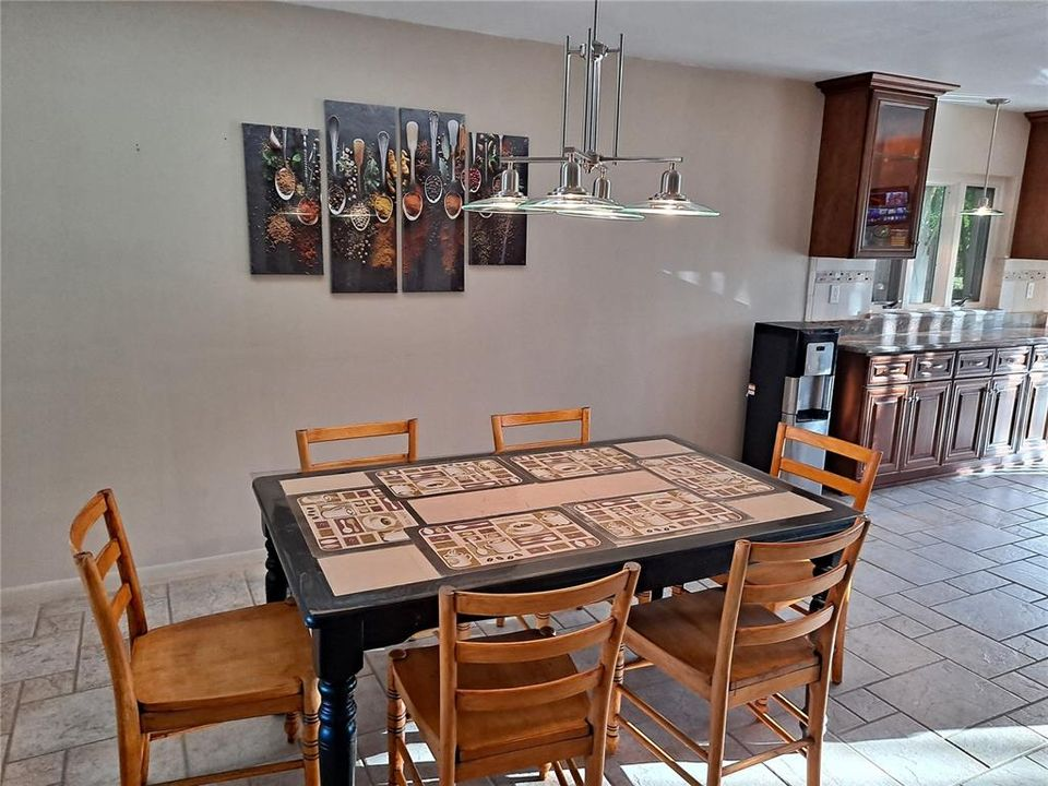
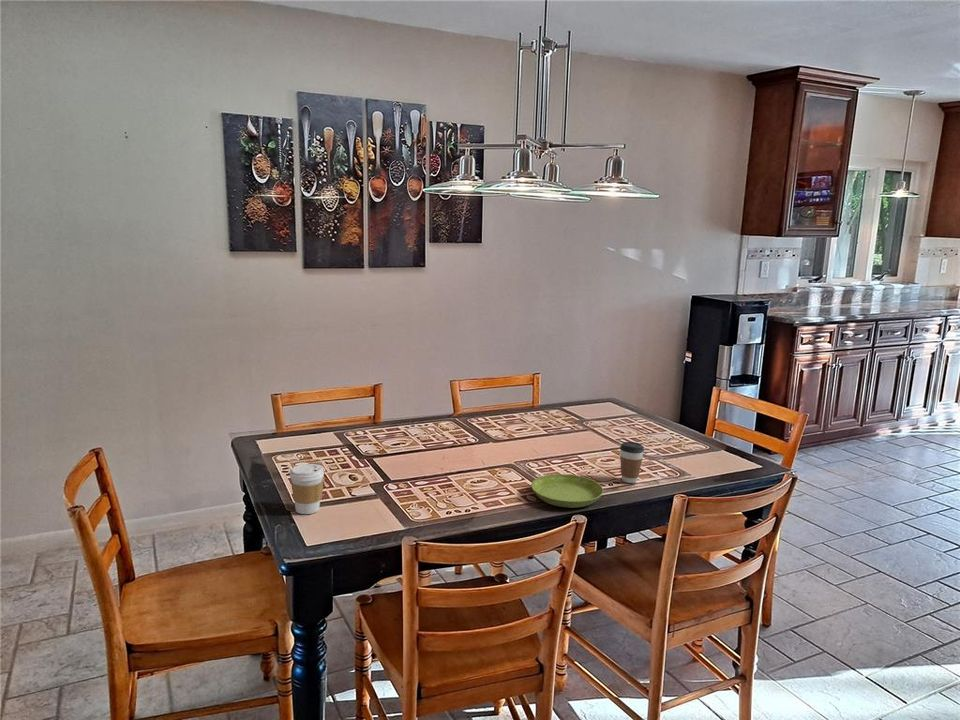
+ coffee cup (307, 488)
+ coffee cup (630, 462)
+ saucer (566, 491)
